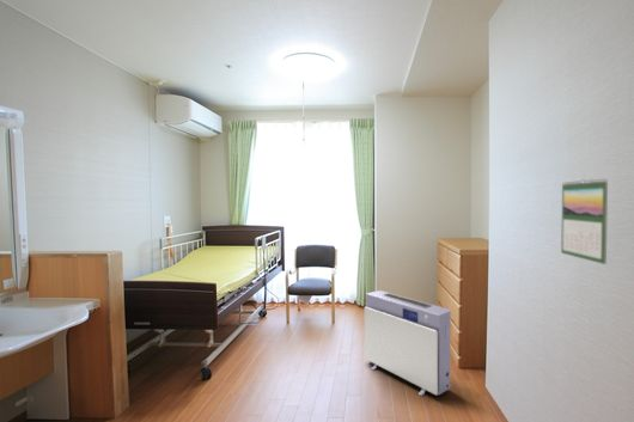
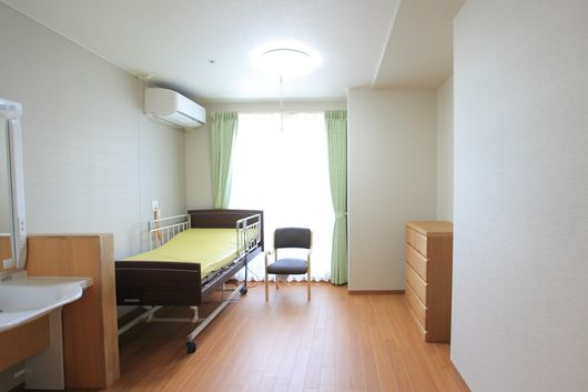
- calendar (581, 219)
- air purifier (406, 337)
